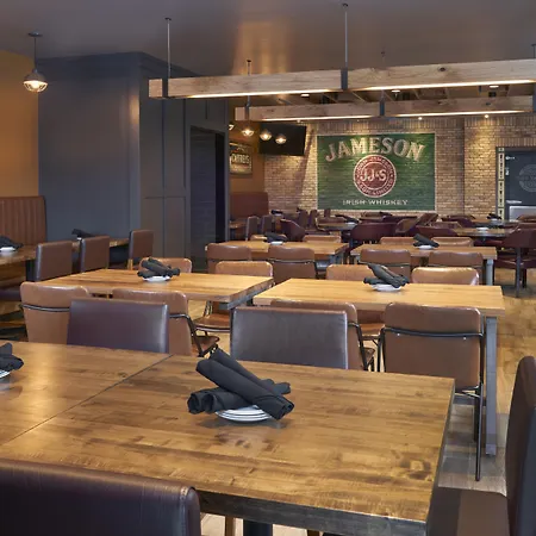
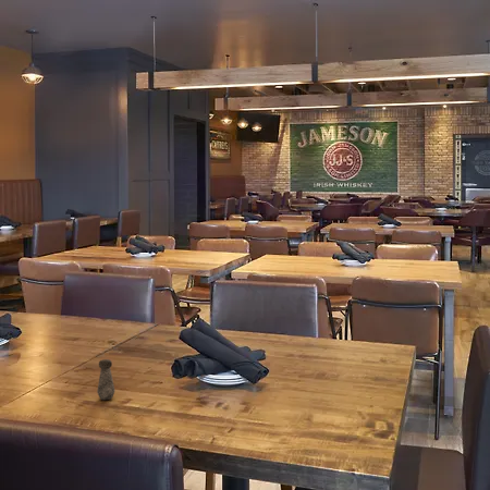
+ salt shaker (106, 379)
